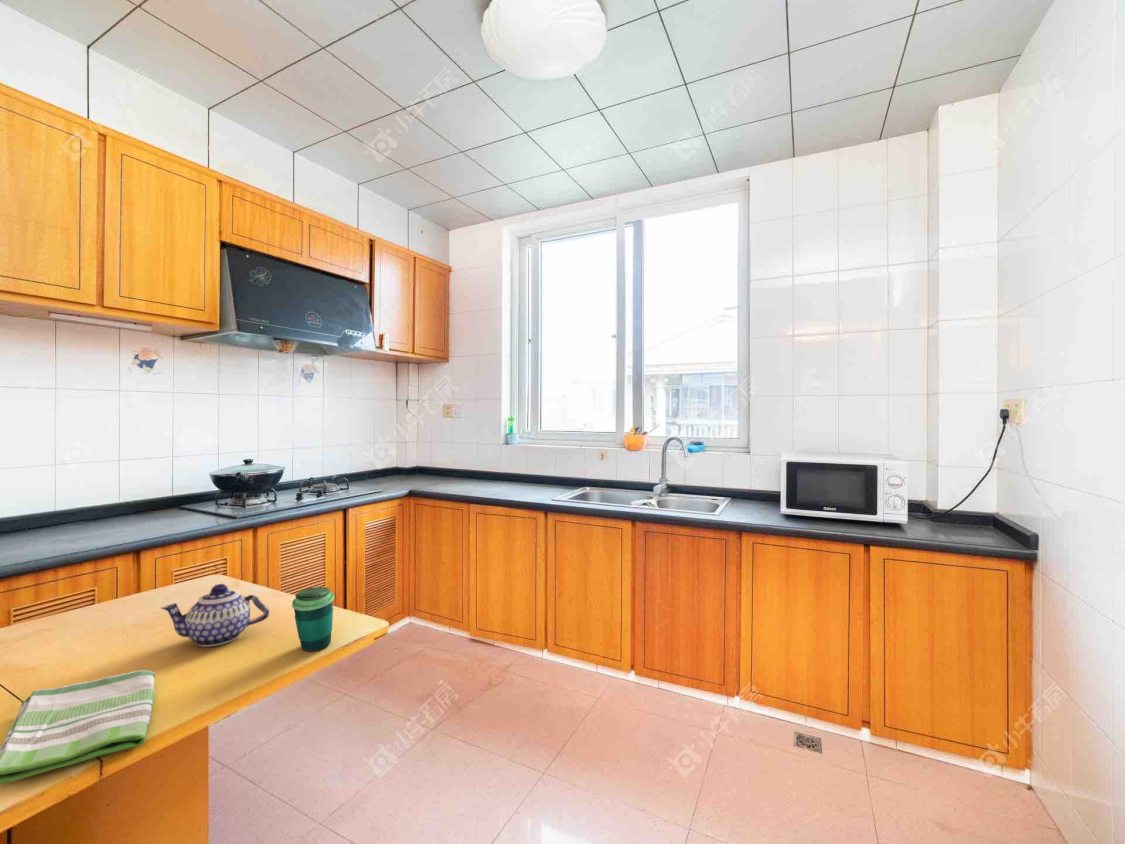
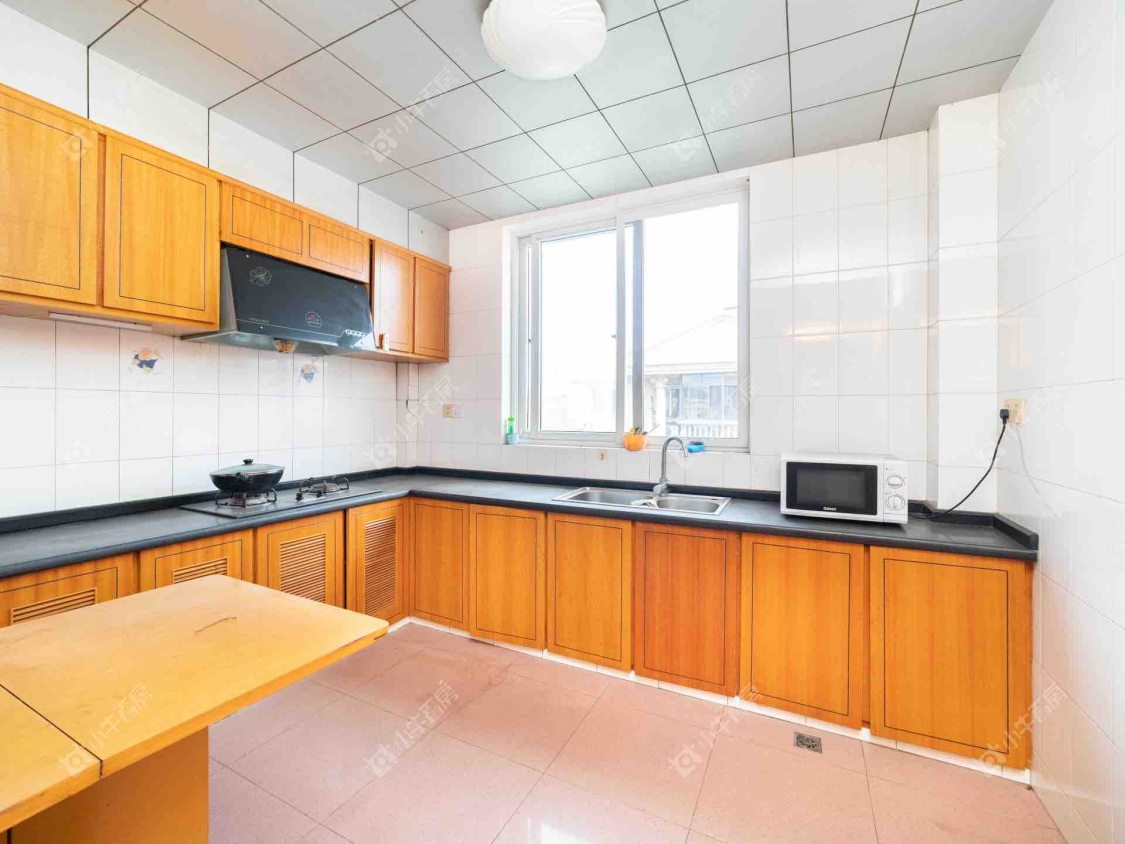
- teapot (217, 612)
- cup (313, 619)
- dish towel (83, 716)
